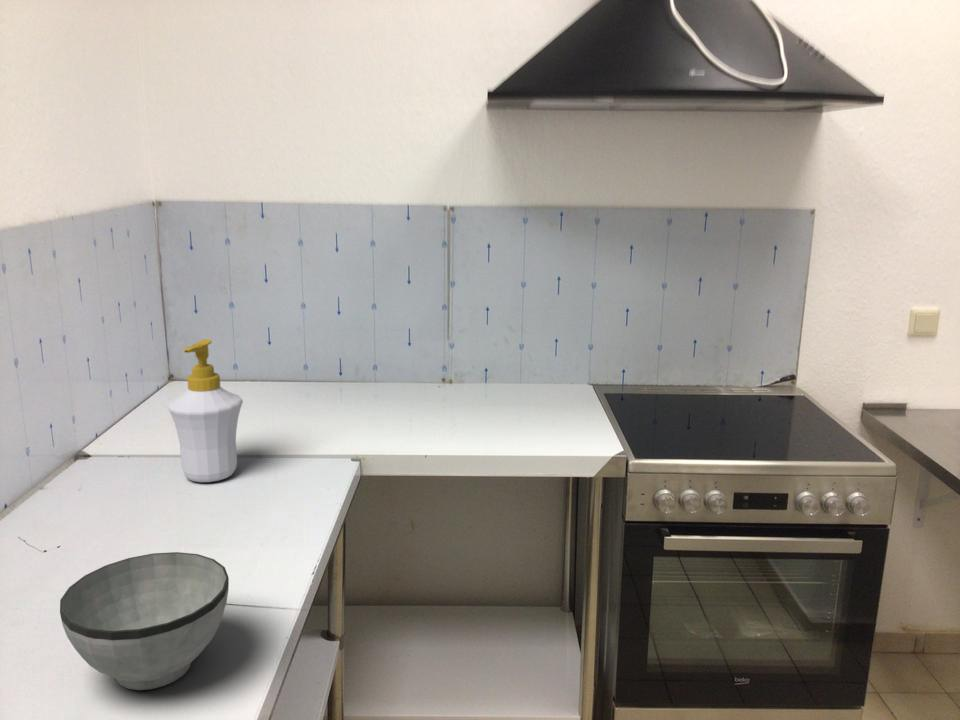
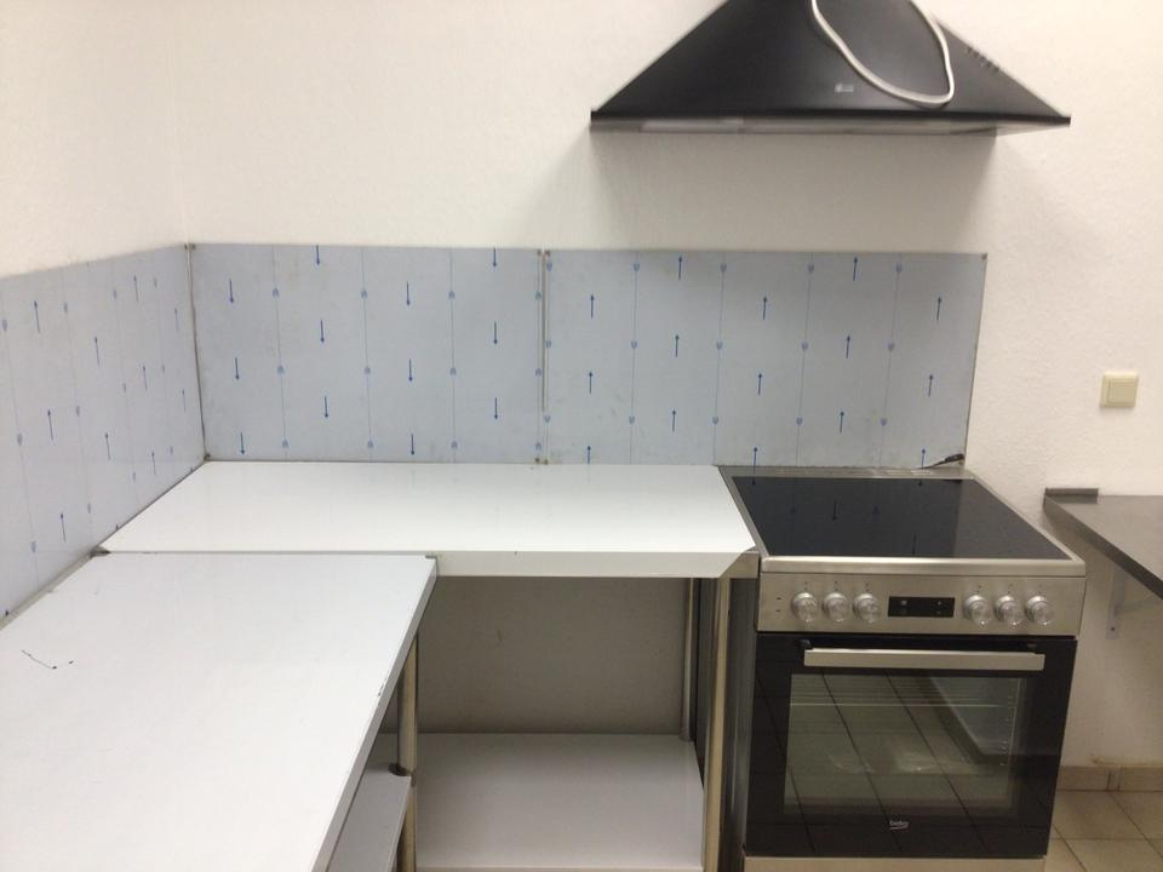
- soap bottle (205, 409)
- bowl (150, 628)
